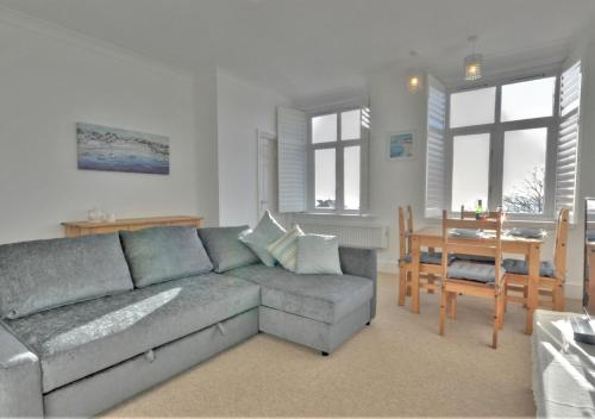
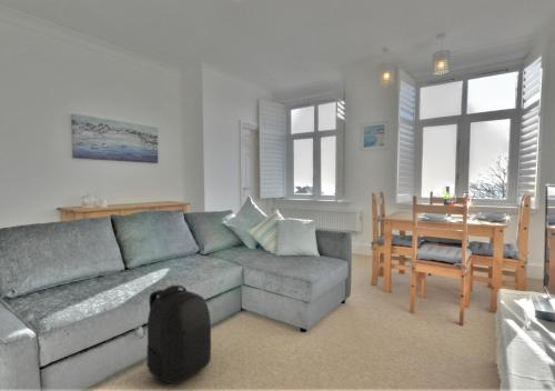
+ backpack (176, 328)
